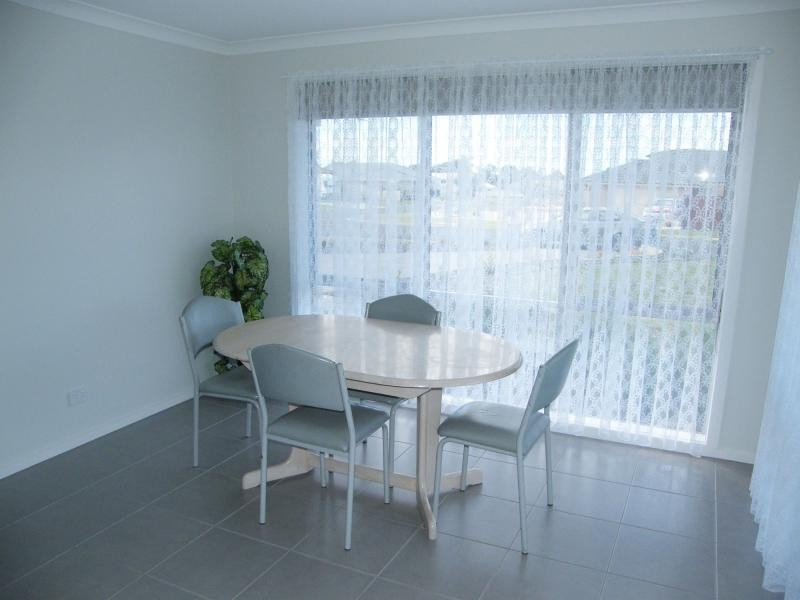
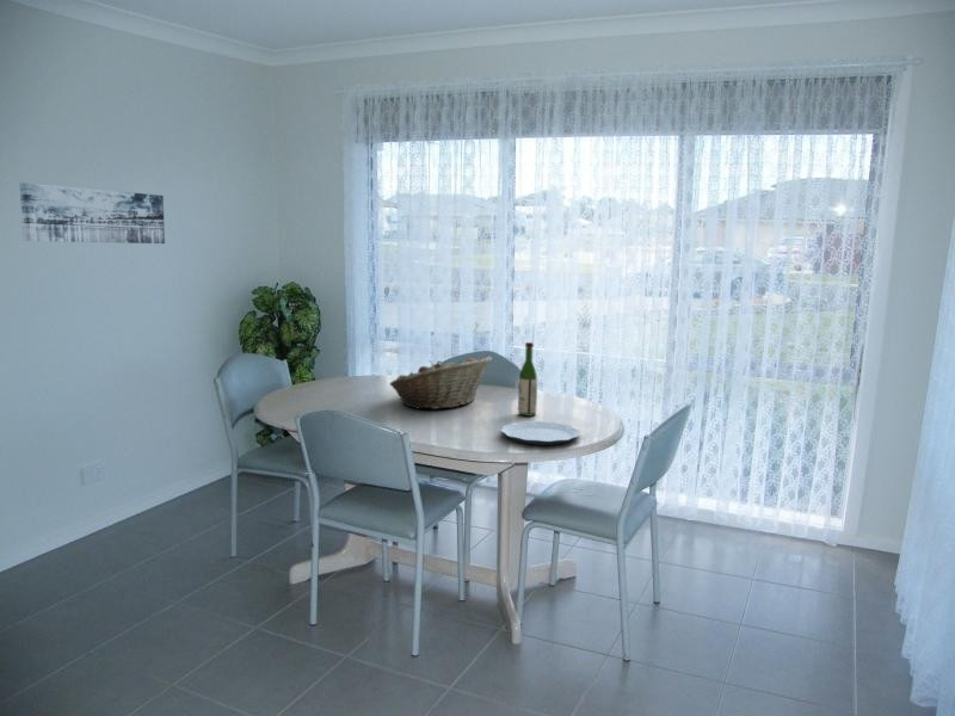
+ wine bottle (528, 378)
+ fruit basket (442, 378)
+ wall art (99, 216)
+ plate (540, 433)
